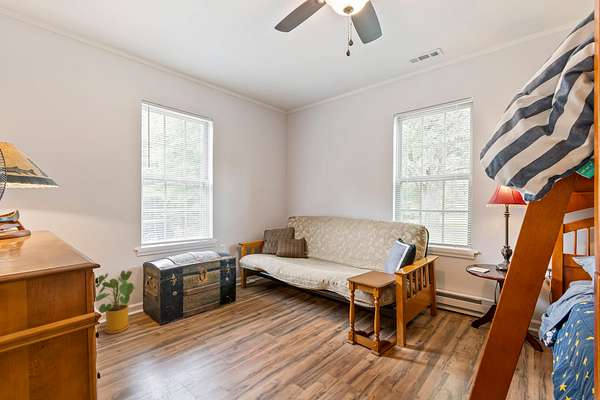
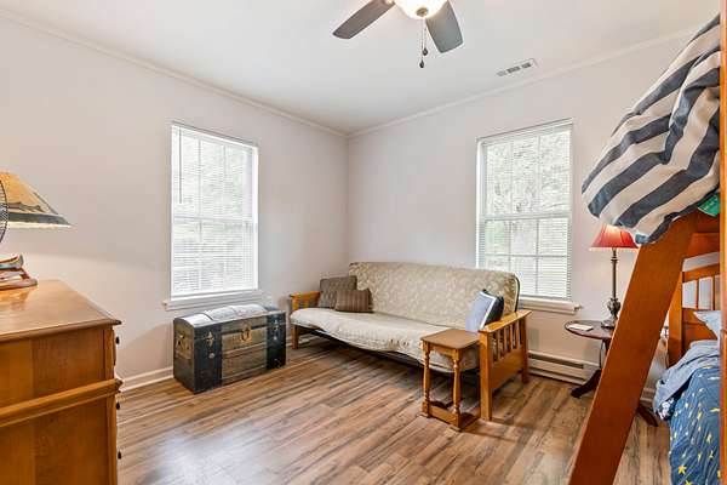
- house plant (114, 302)
